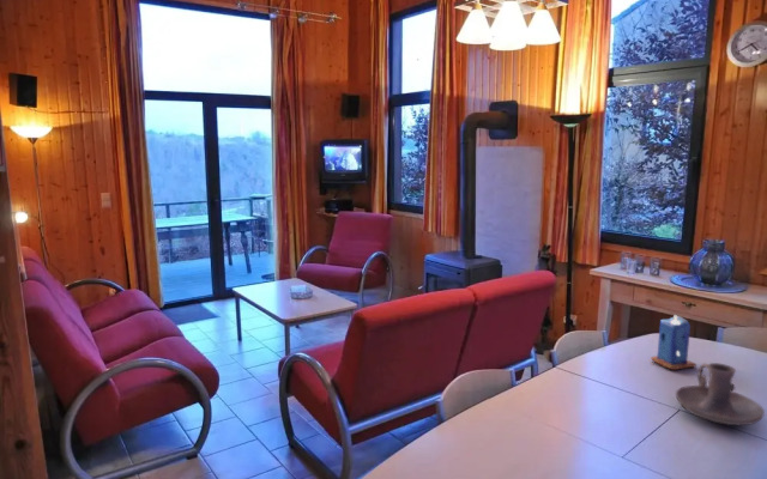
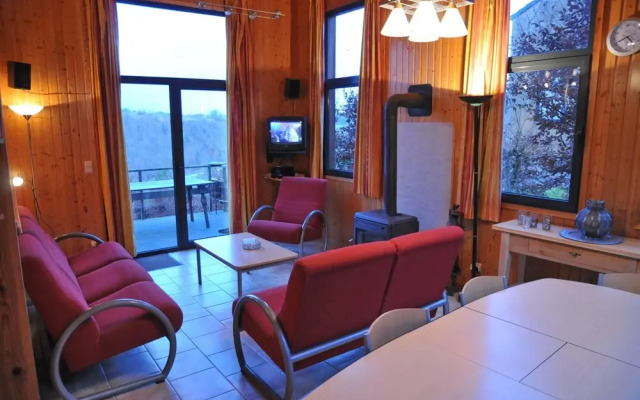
- candle holder (715, 387)
- candle (675, 338)
